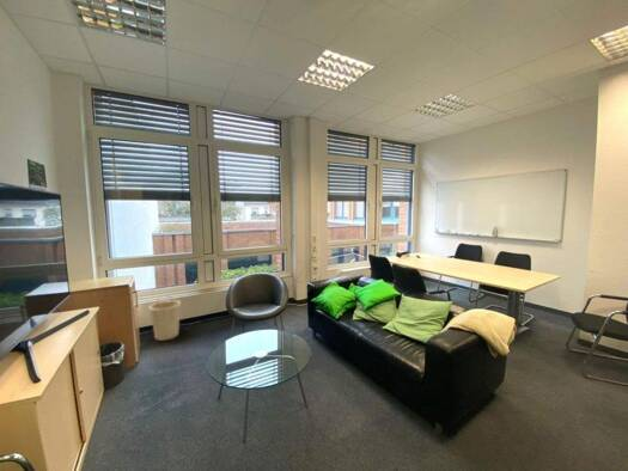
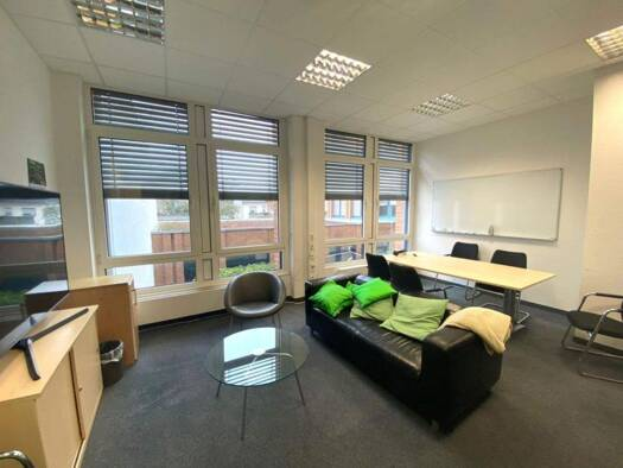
- basket (165, 317)
